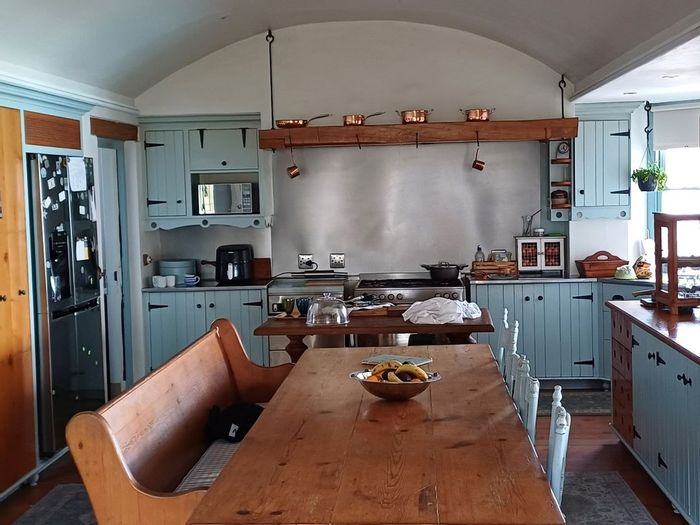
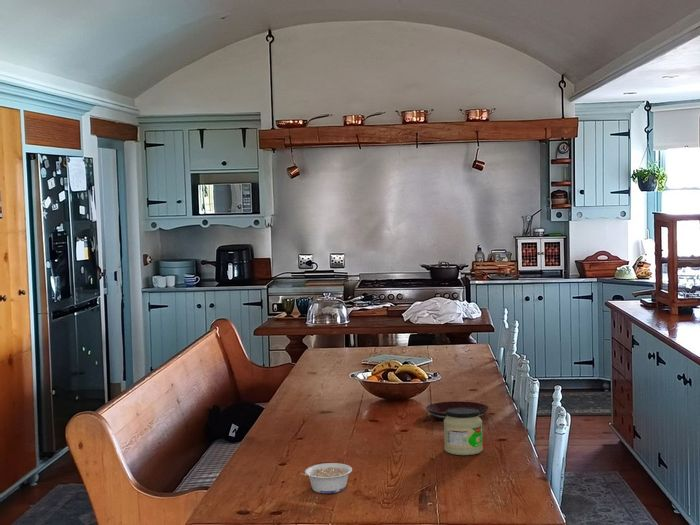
+ plate (457, 407)
+ jar (463, 430)
+ legume (328, 477)
